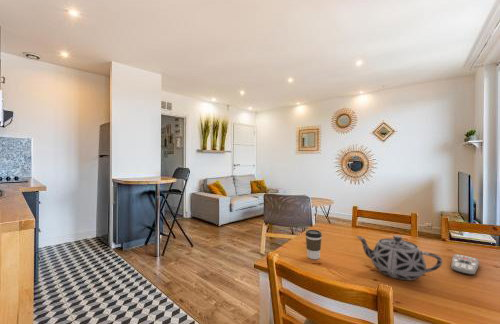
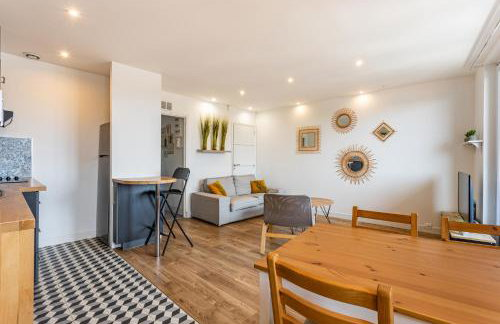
- teapot (394, 253)
- remote control (464, 264)
- coffee cup (313, 244)
